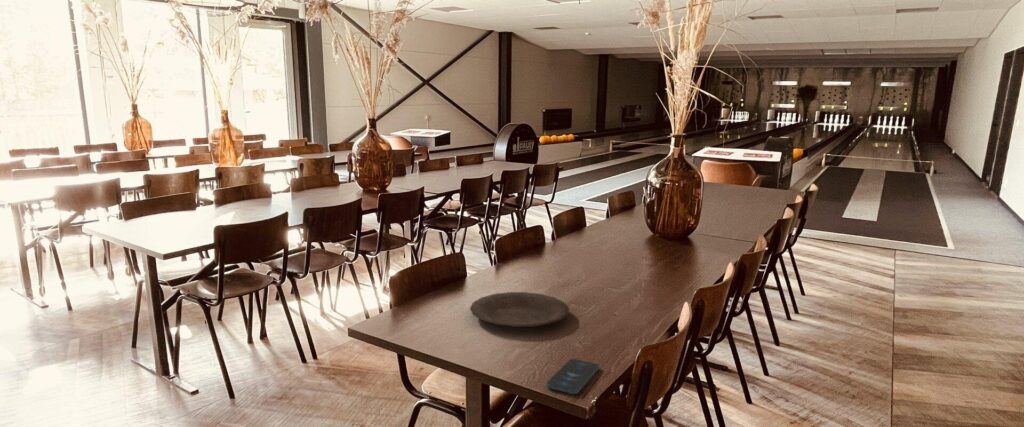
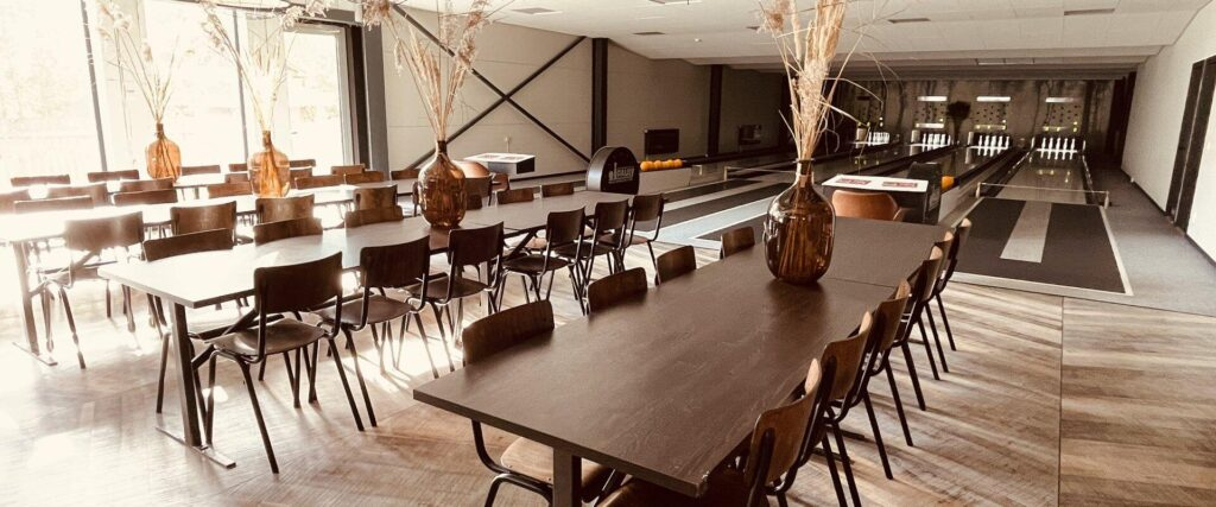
- plate (519, 311)
- smartphone (573, 375)
